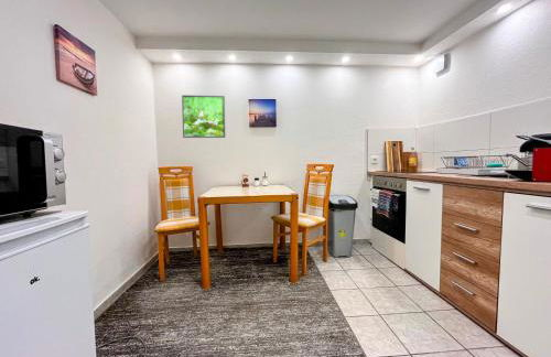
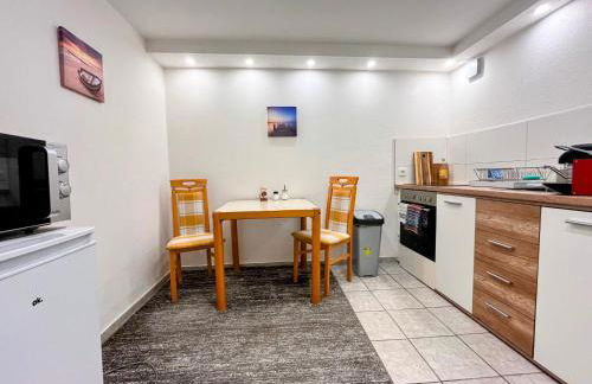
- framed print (204, 116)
